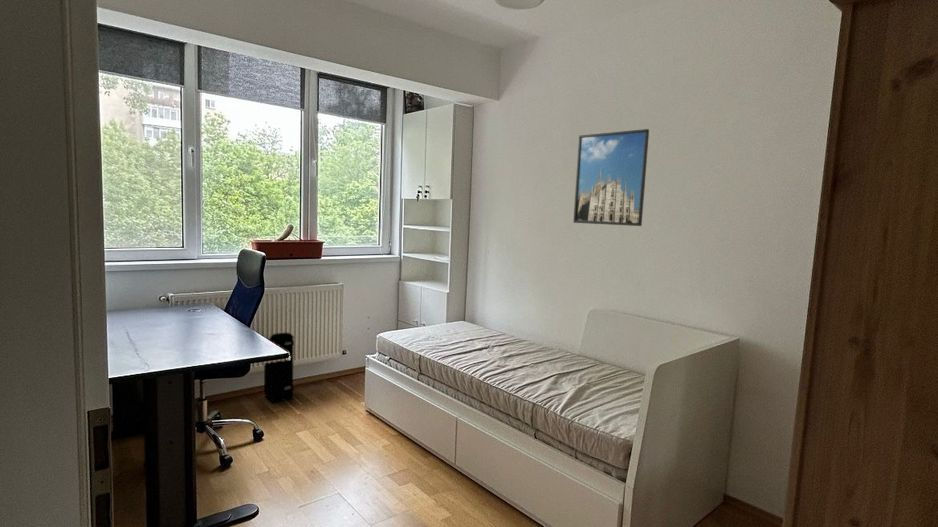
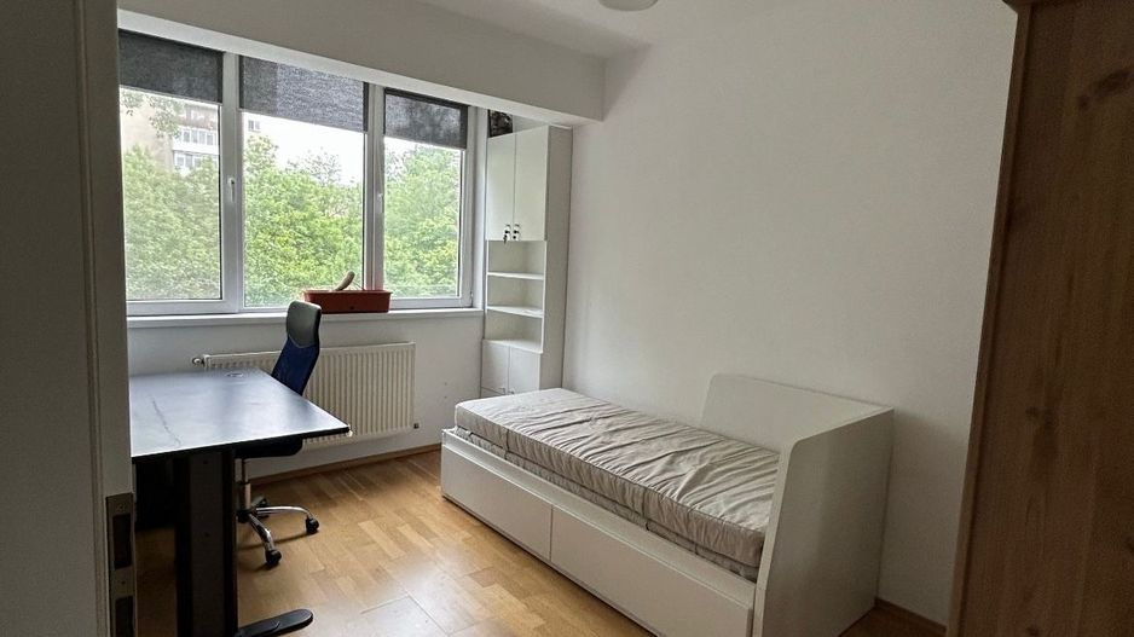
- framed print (608, 178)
- backpack (278, 365)
